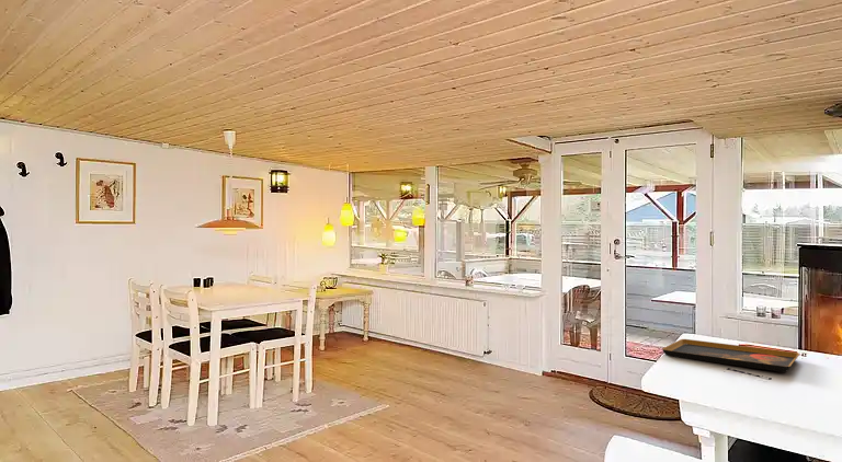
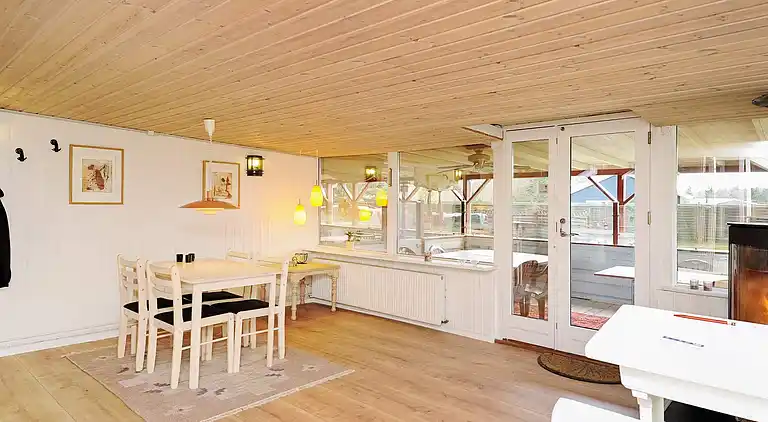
- decorative tray (729, 354)
